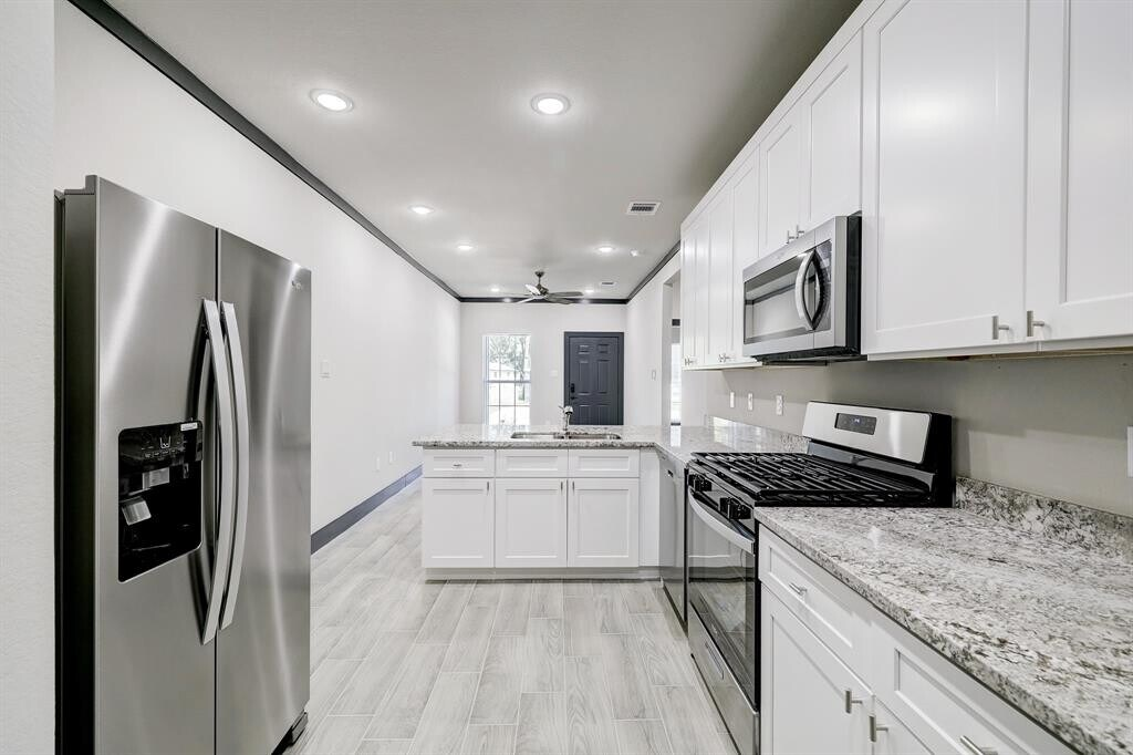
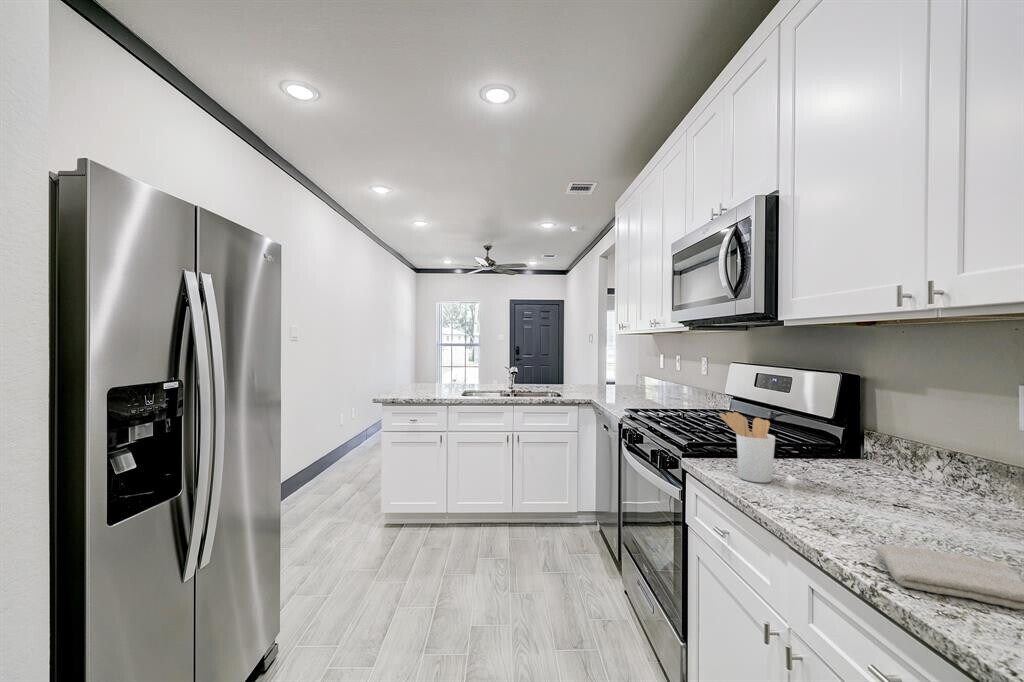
+ utensil holder (746, 444)
+ washcloth (954, 574)
